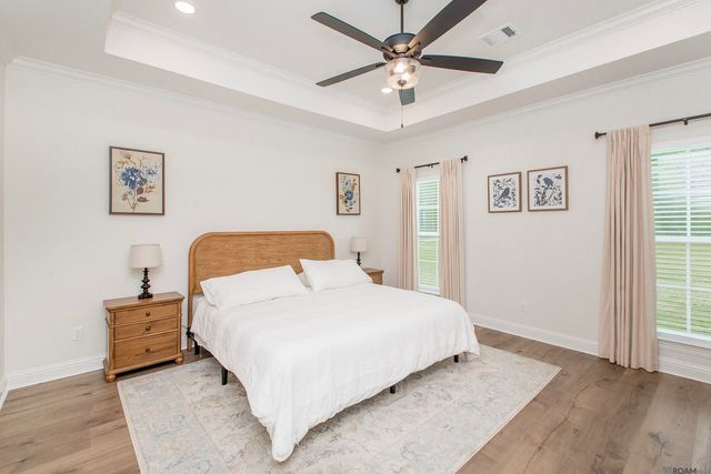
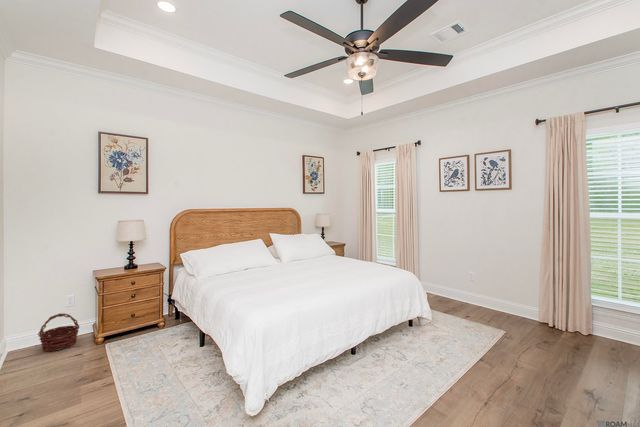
+ basket (59, 329)
